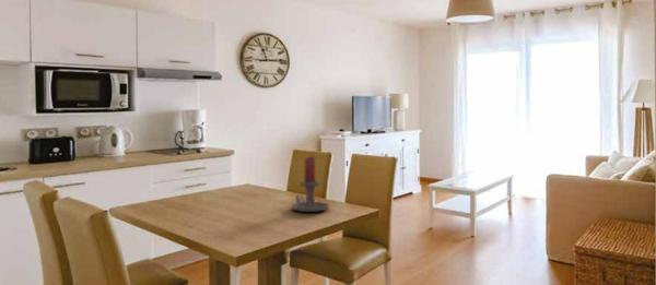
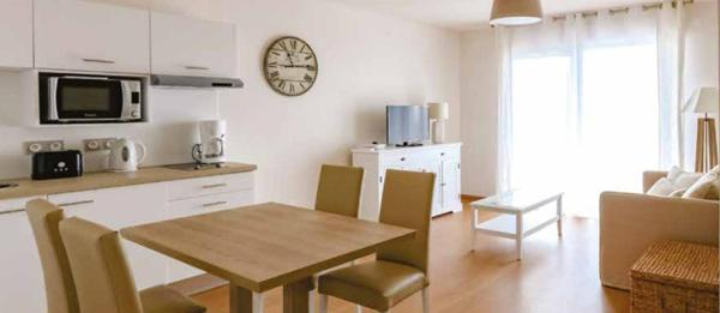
- candle holder (307, 181)
